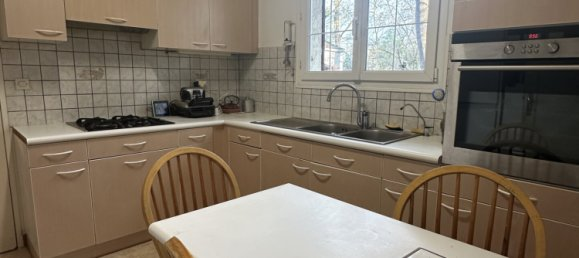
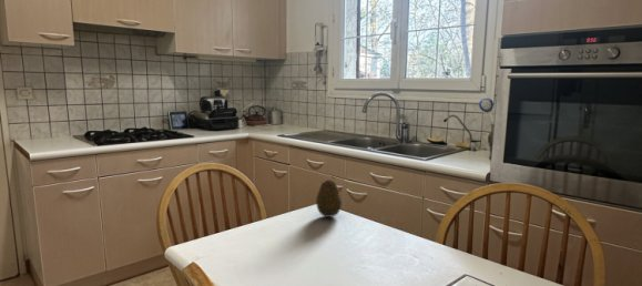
+ fruit (328, 197)
